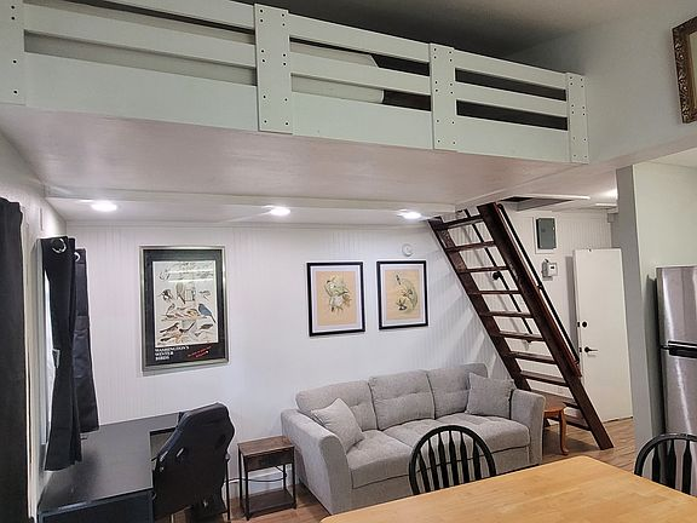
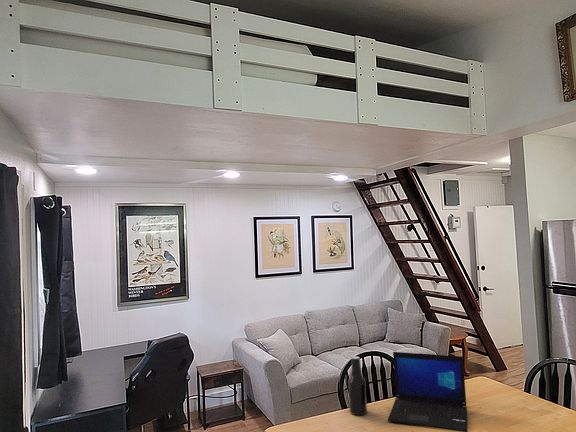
+ laptop (426, 388)
+ beer bottle (357, 384)
